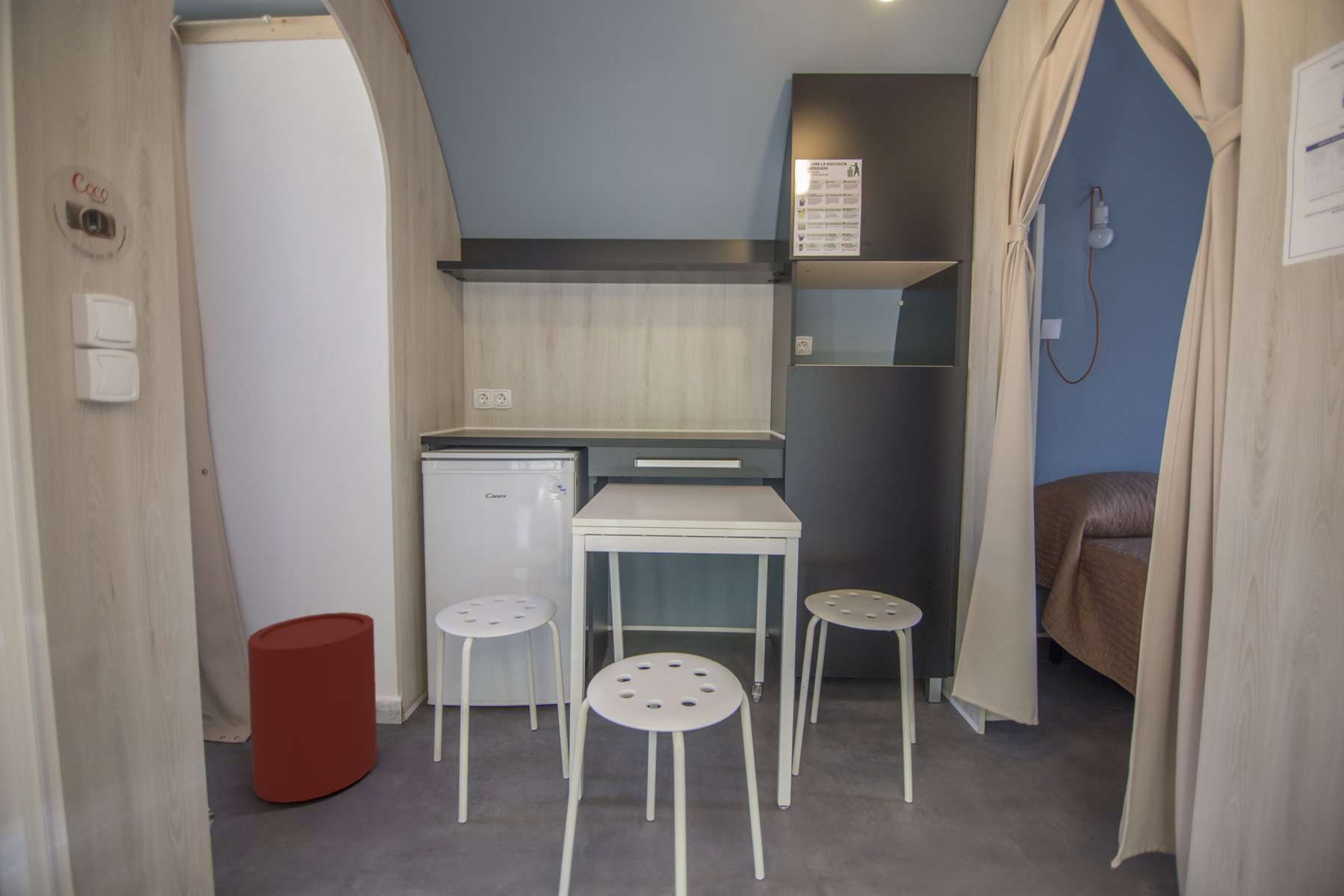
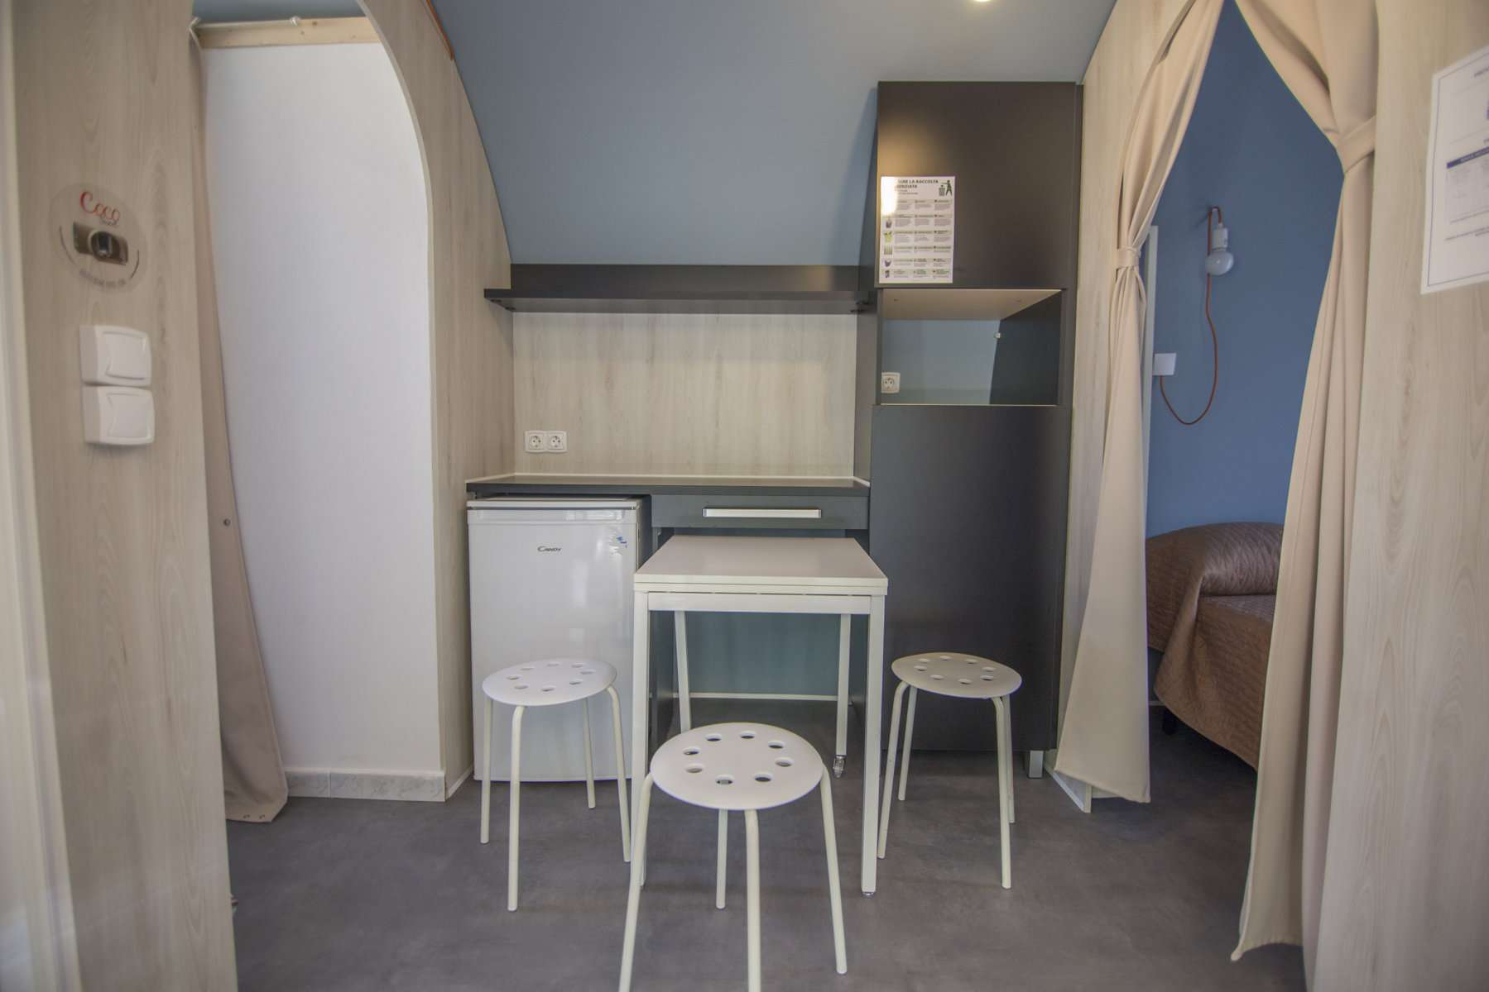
- trash can (315, 699)
